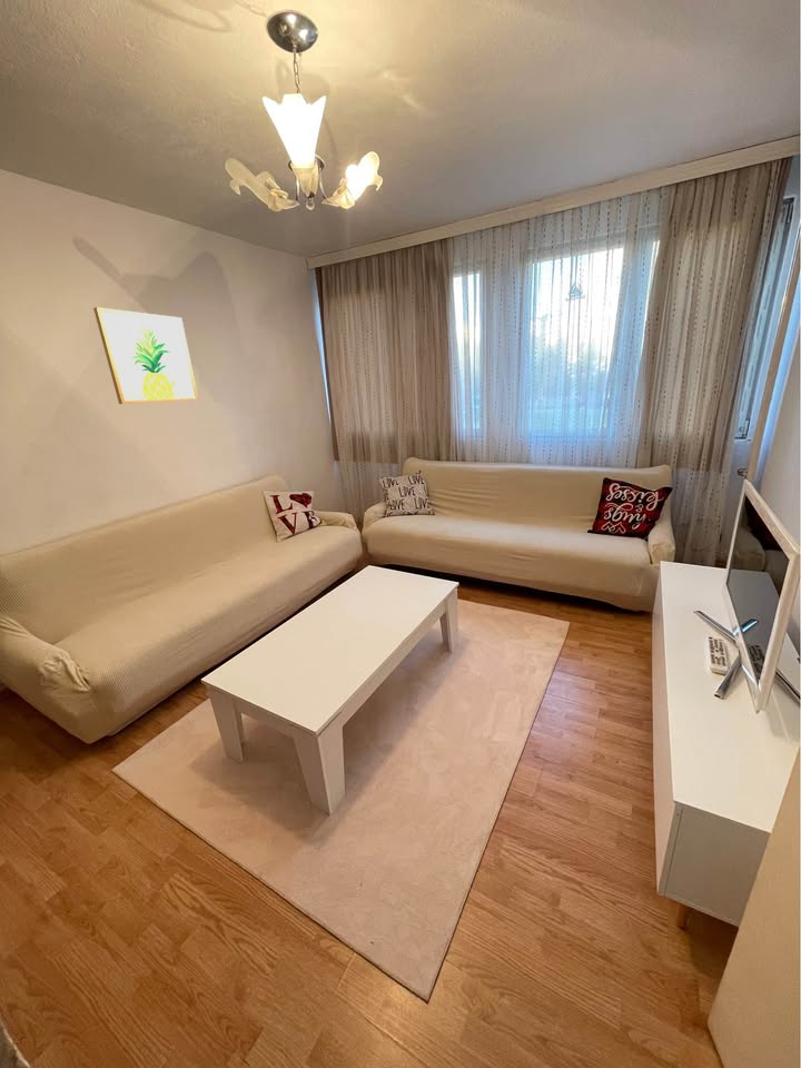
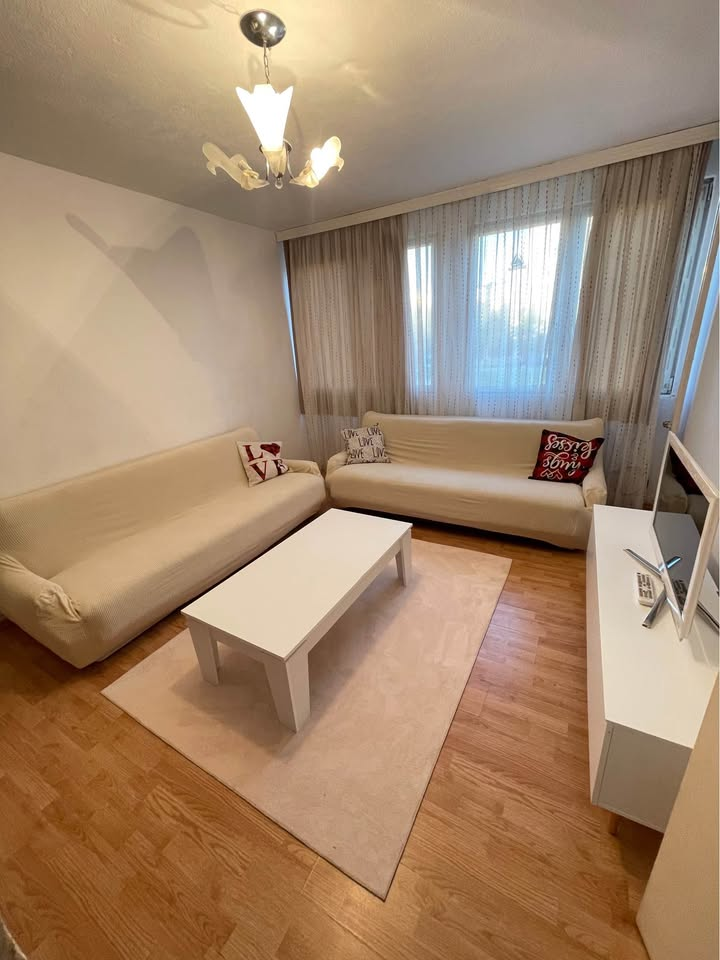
- wall art (151, 358)
